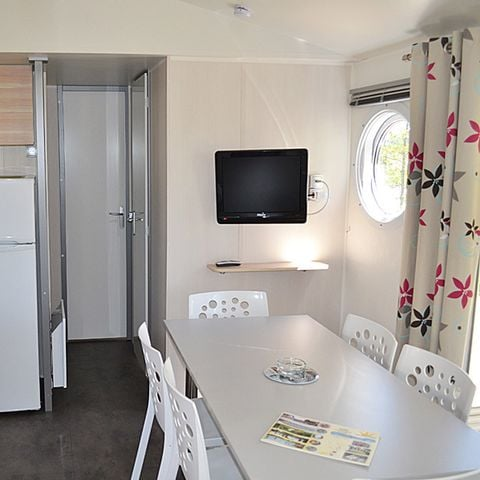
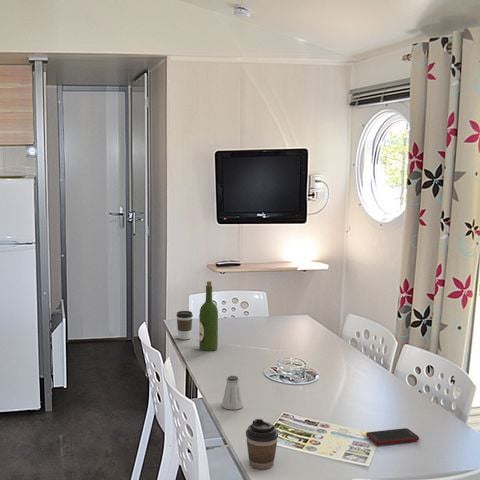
+ saltshaker (232, 391)
+ coffee cup (184, 325)
+ wine bottle (208, 315)
+ cell phone (392, 436)
+ coffee cup (261, 443)
